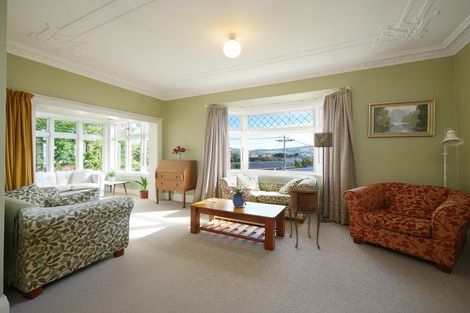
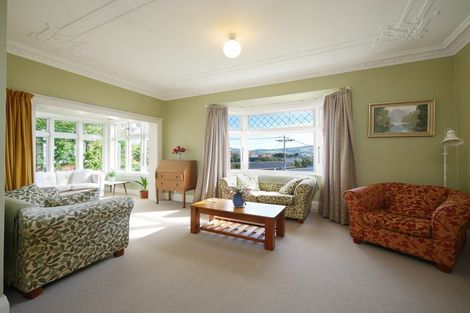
- side table (303, 213)
- floor lamp (323, 176)
